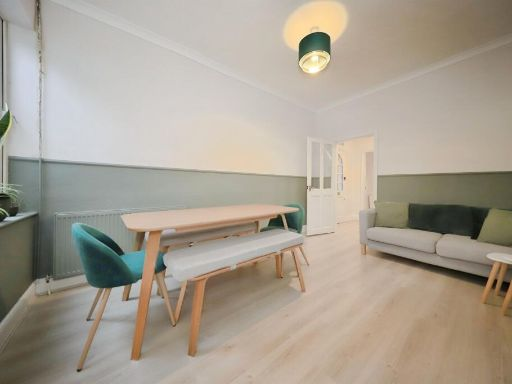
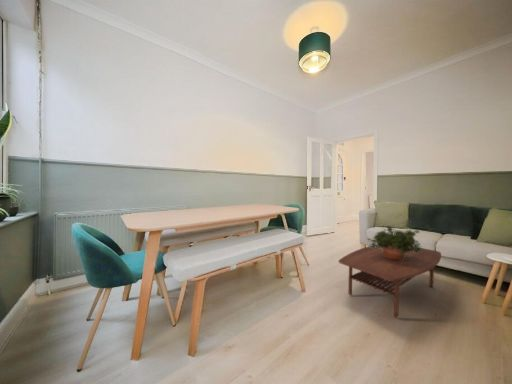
+ coffee table (392, 273)
+ potted plant (393, 242)
